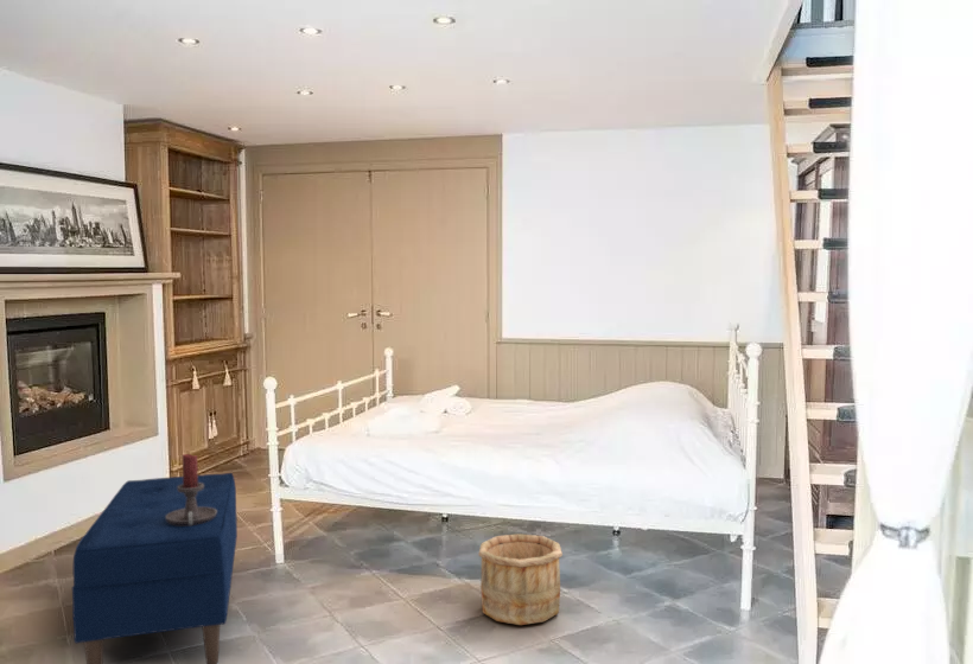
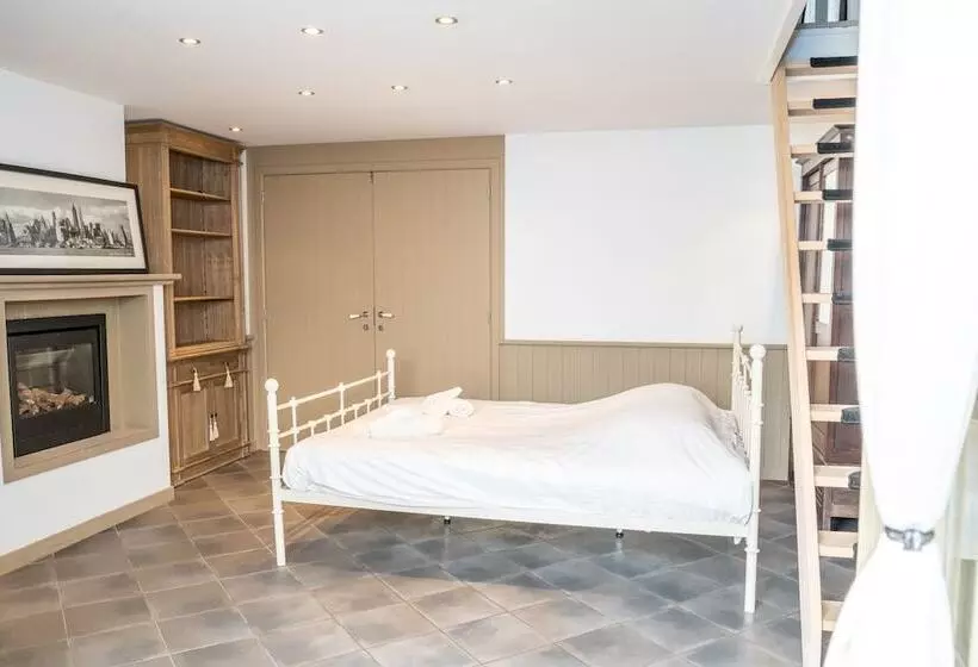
- candle holder (190, 487)
- bench (168, 560)
- wooden bucket (520, 577)
